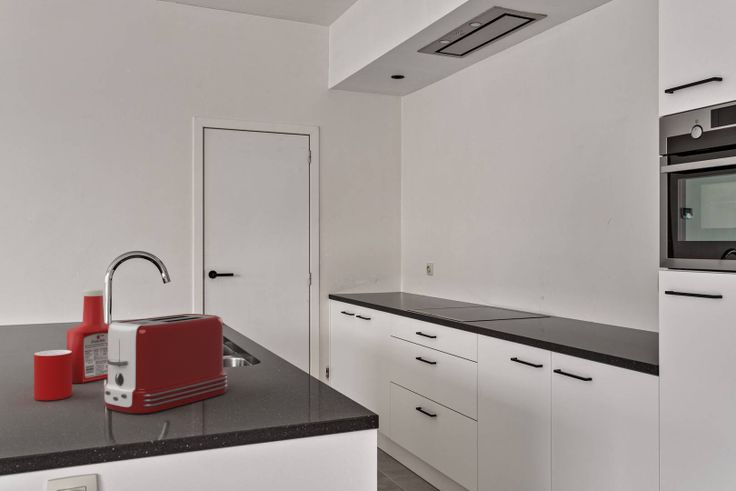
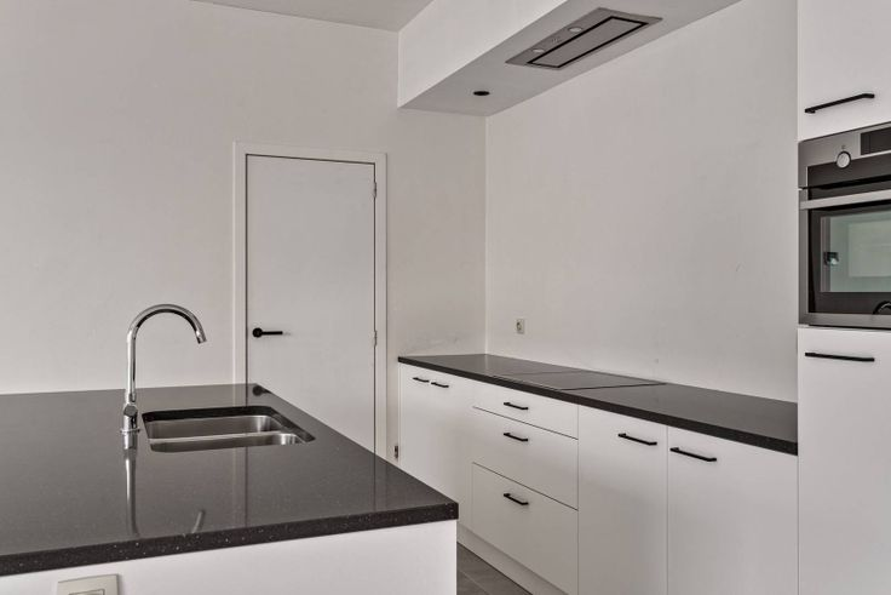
- cup (53, 373)
- soap bottle (93, 333)
- toaster (168, 358)
